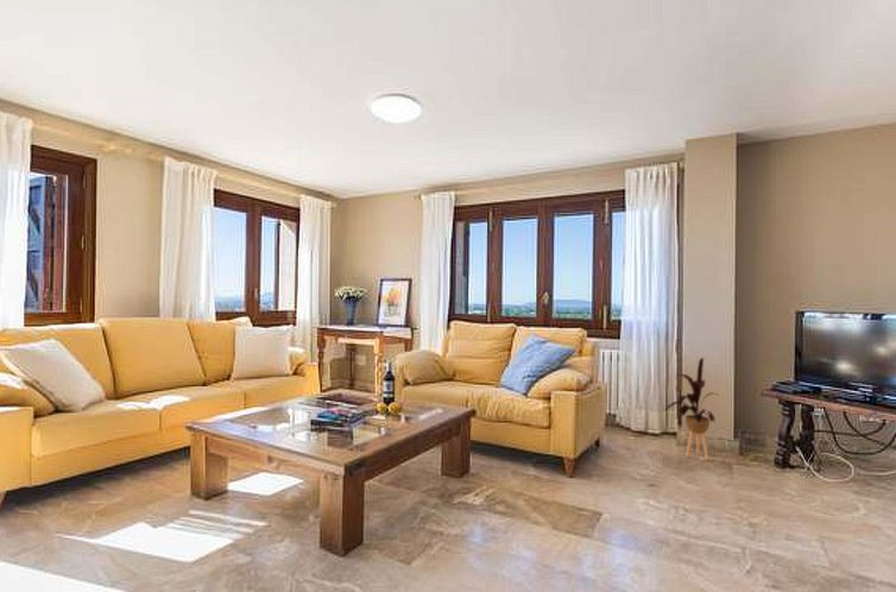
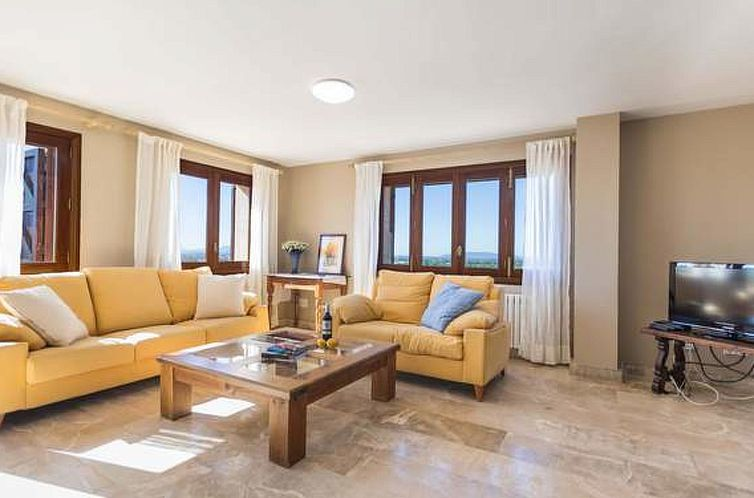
- house plant (690, 407)
